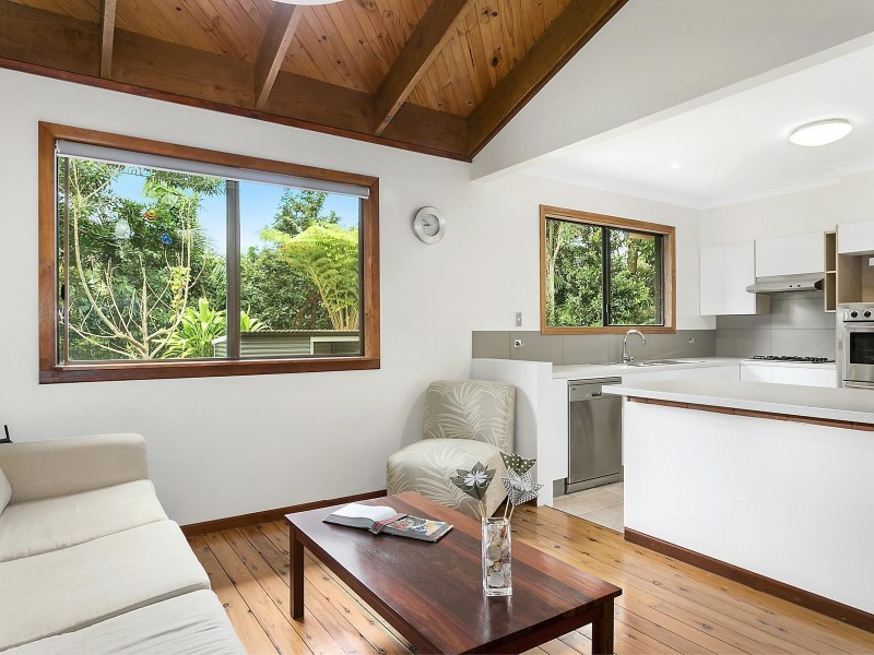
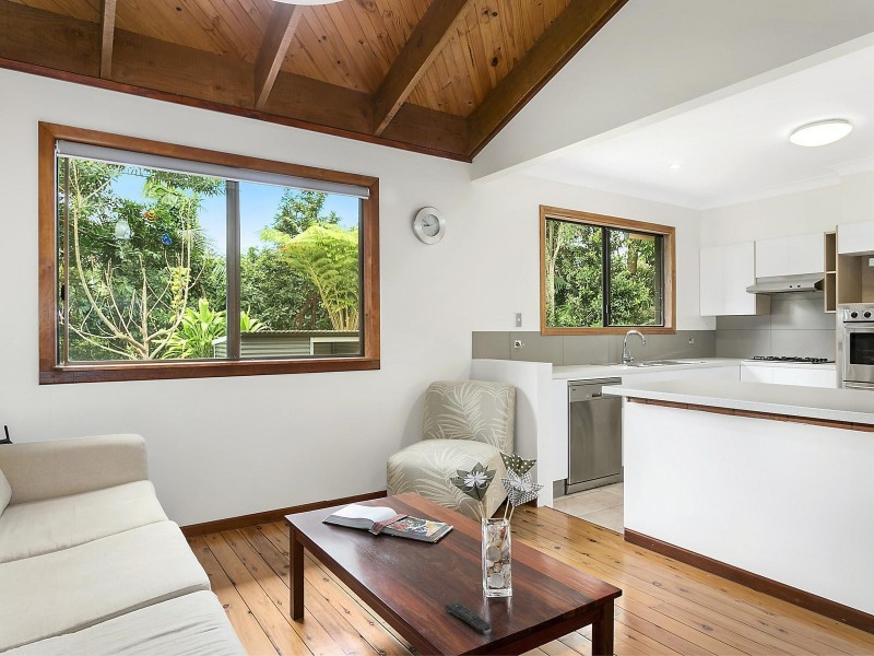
+ remote control (469, 617)
